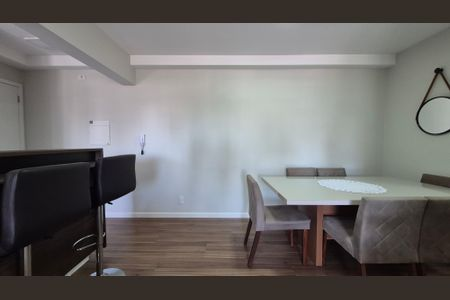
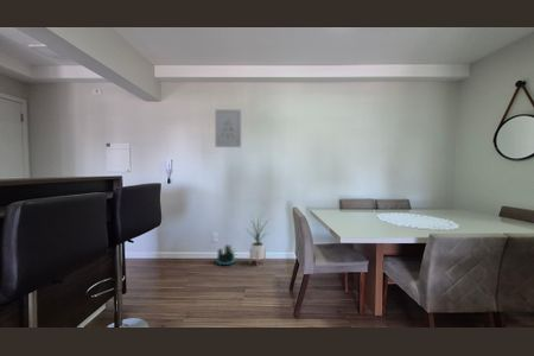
+ potted plant (227, 254)
+ house plant (258, 237)
+ wall art (228, 128)
